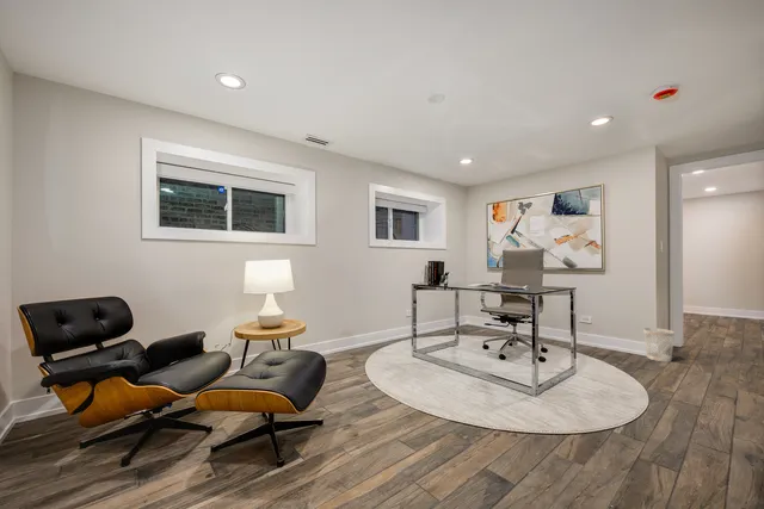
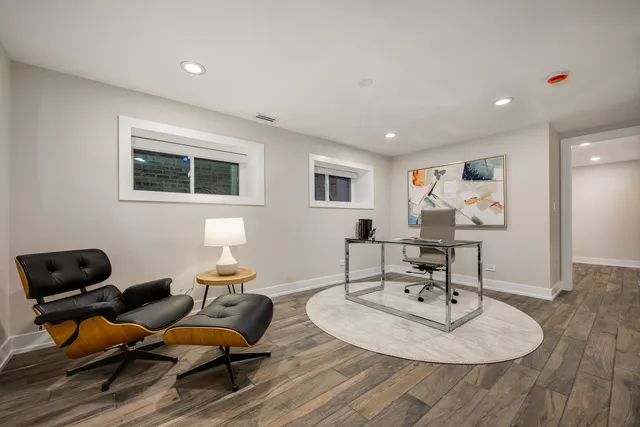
- wastebasket (658, 344)
